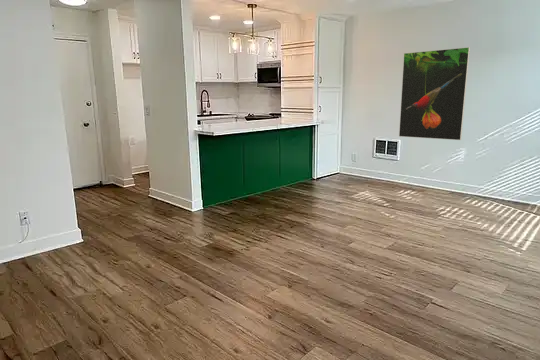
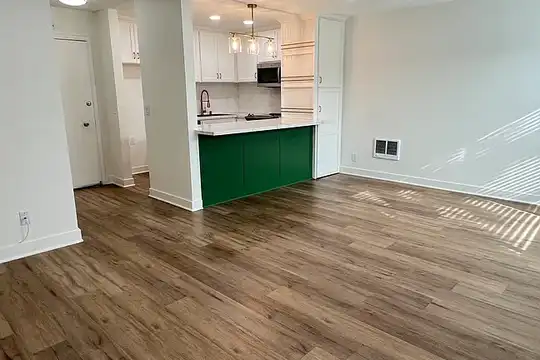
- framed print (431, 95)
